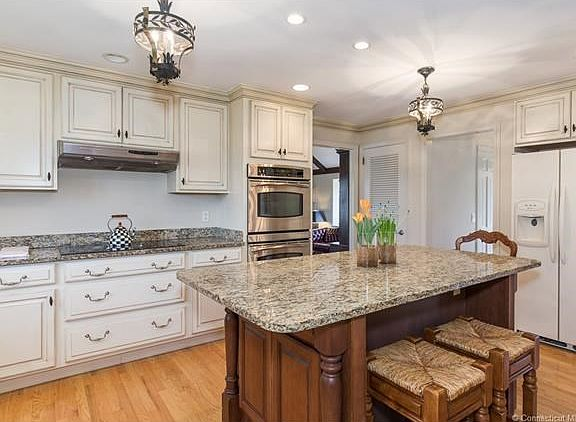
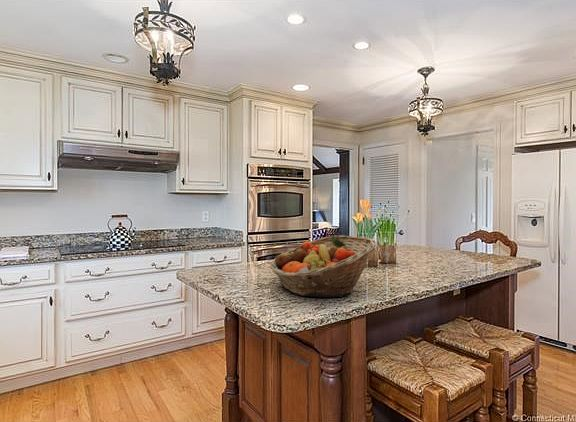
+ fruit basket (321, 262)
